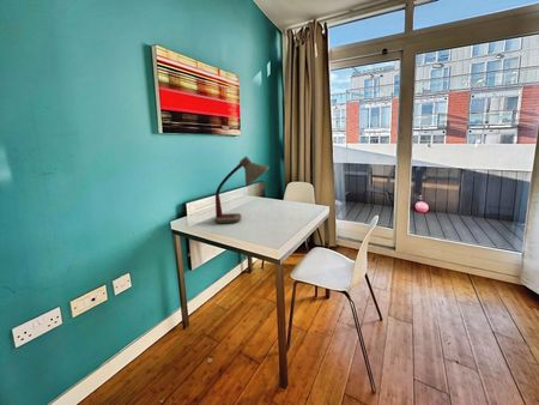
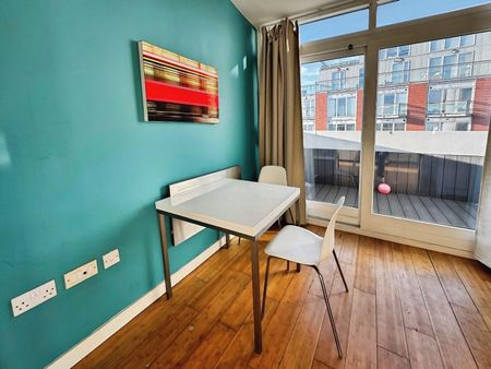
- desk lamp (246, 185)
